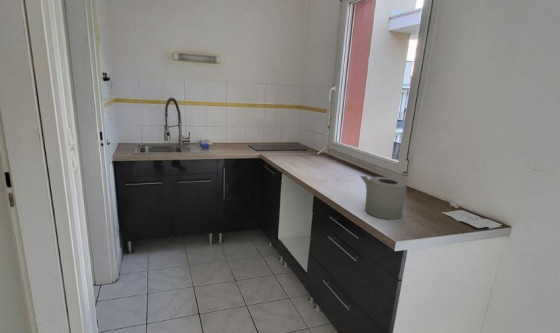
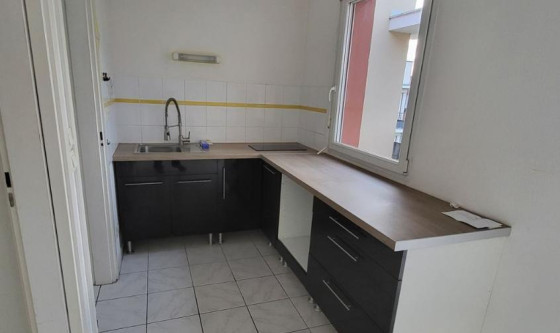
- toilet paper roll (379, 193)
